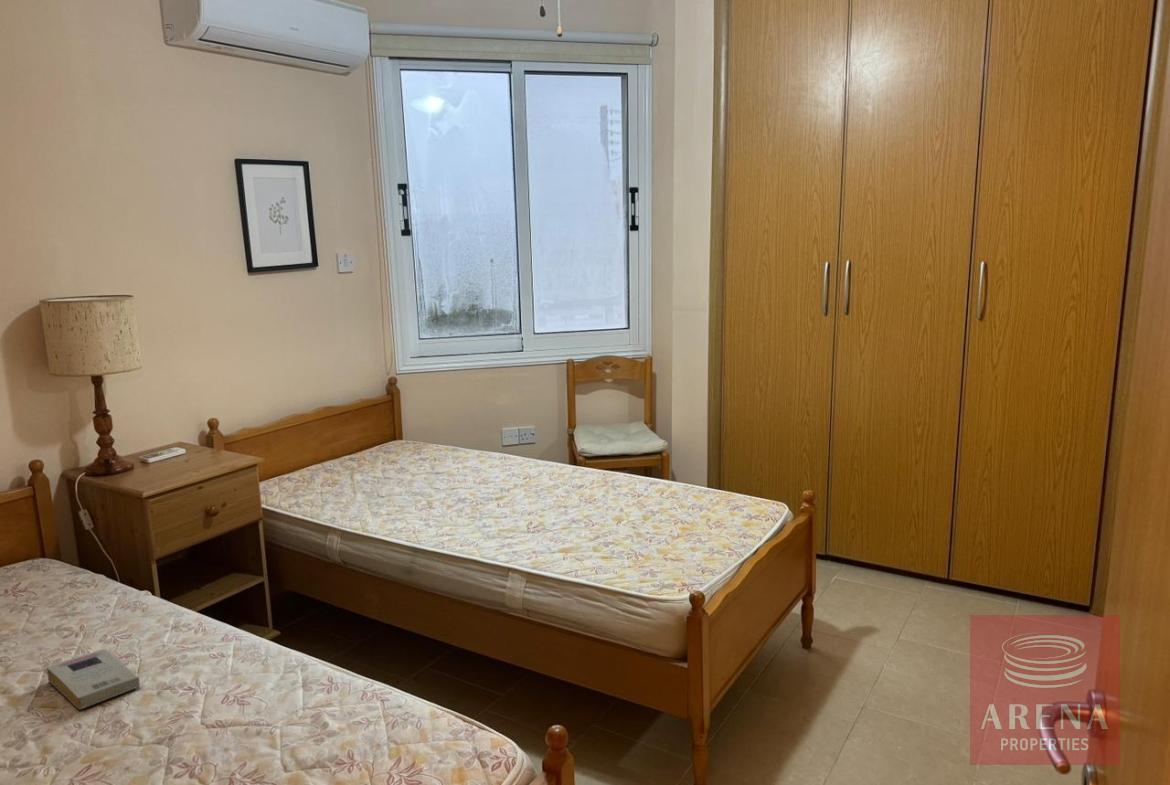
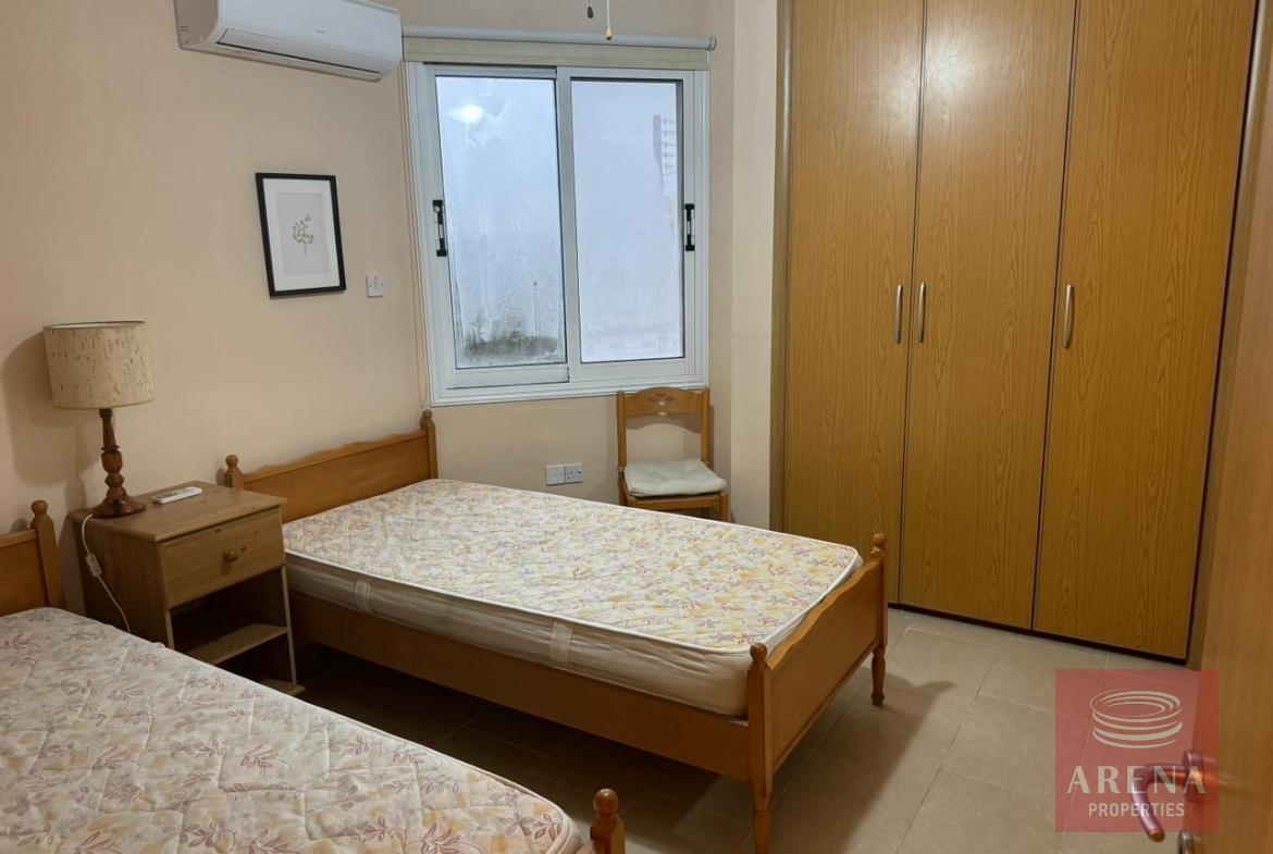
- book (93, 676)
